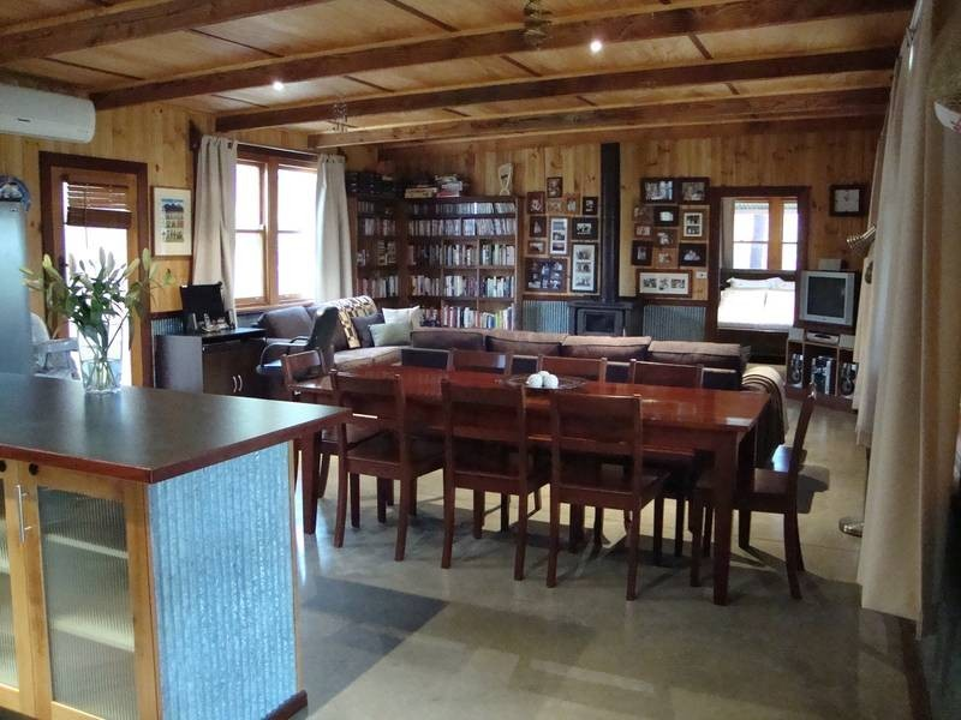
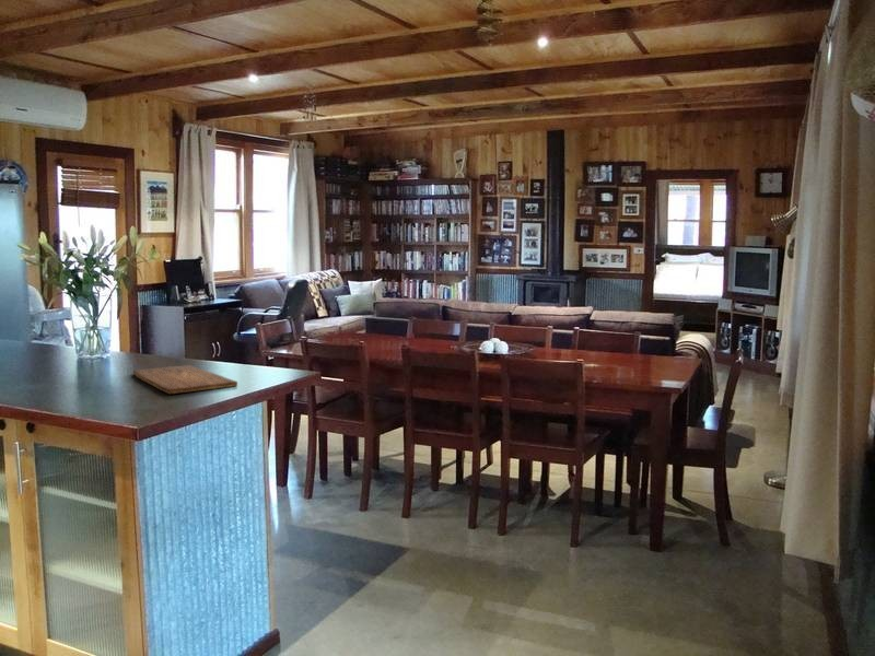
+ cutting board (180, 377)
